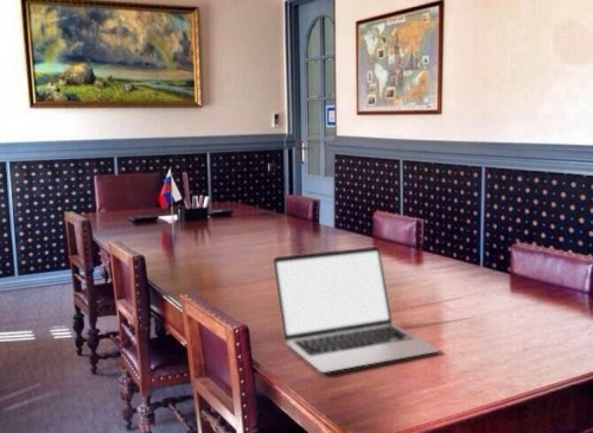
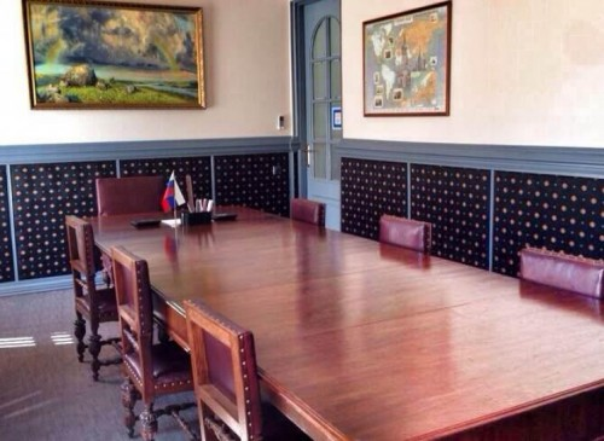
- laptop (353, 303)
